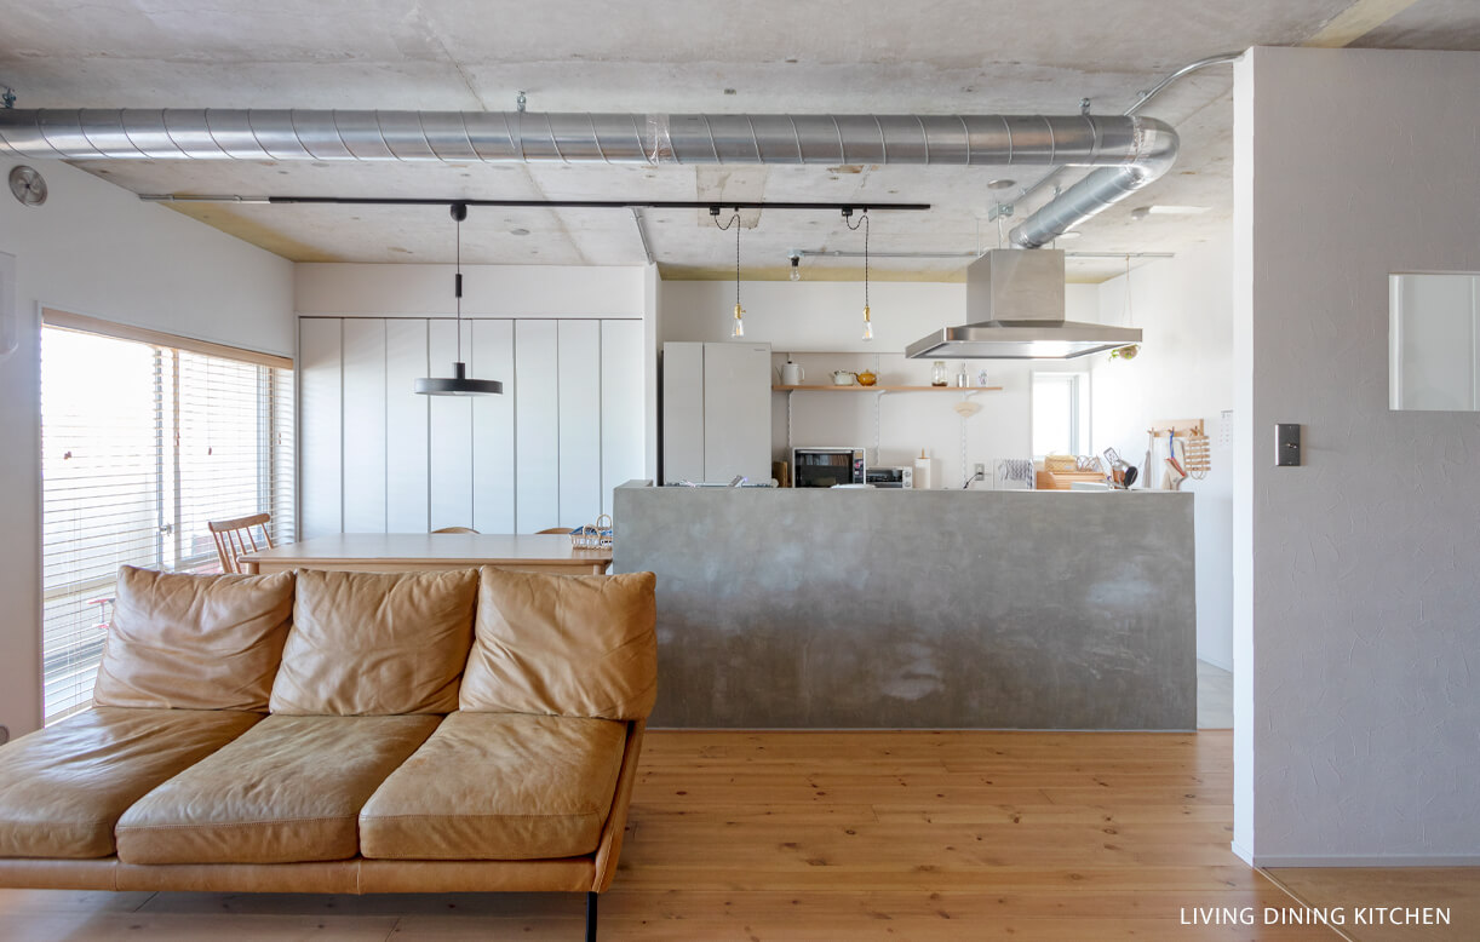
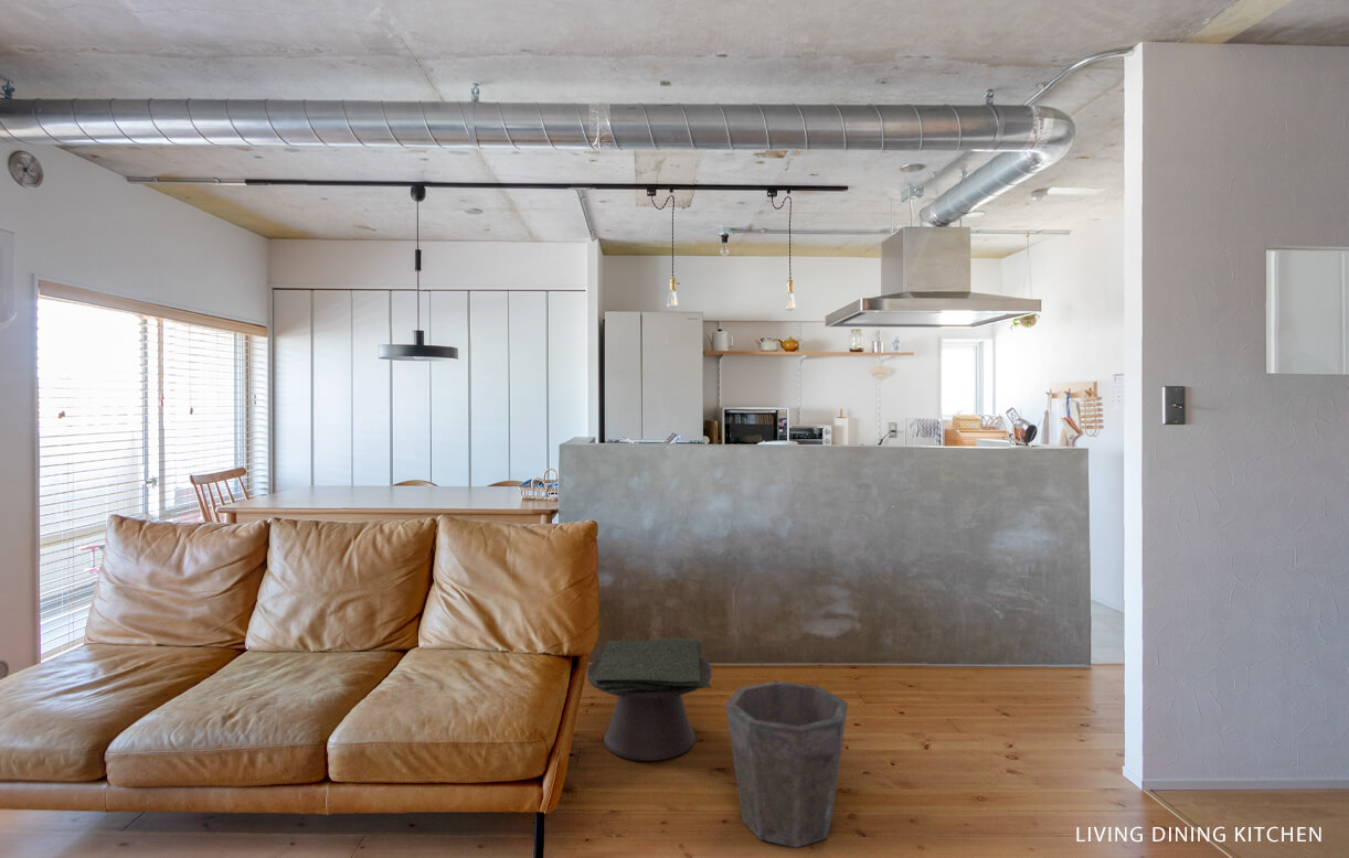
+ side table (649, 698)
+ waste bin (786, 761)
